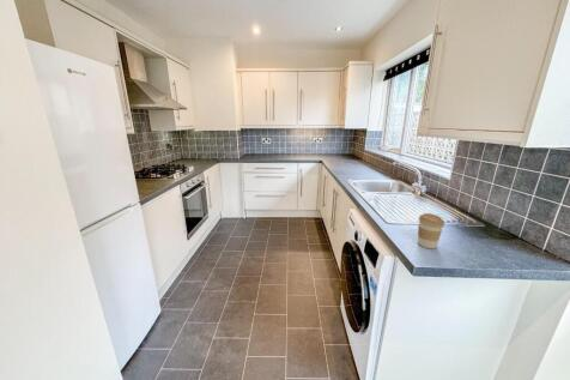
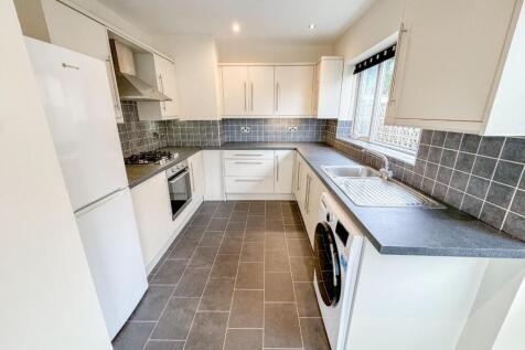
- coffee cup (429, 230)
